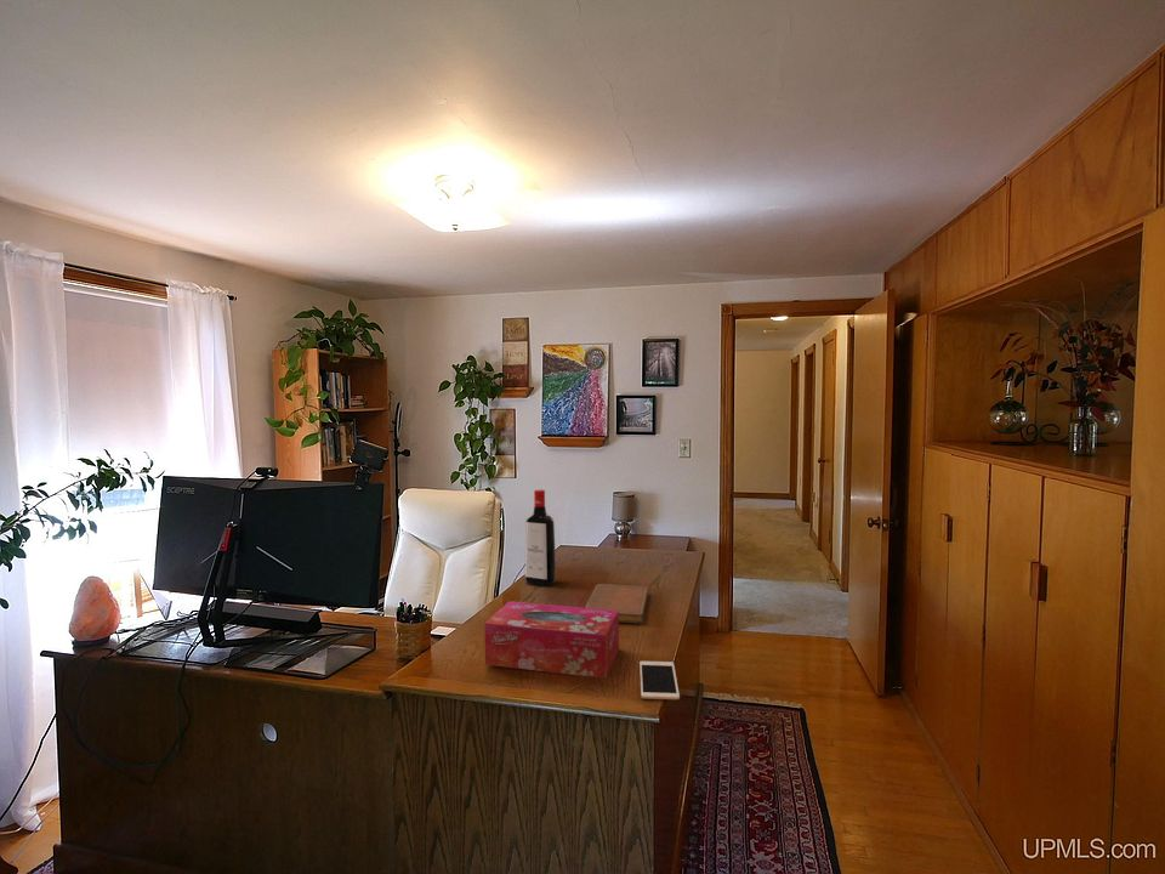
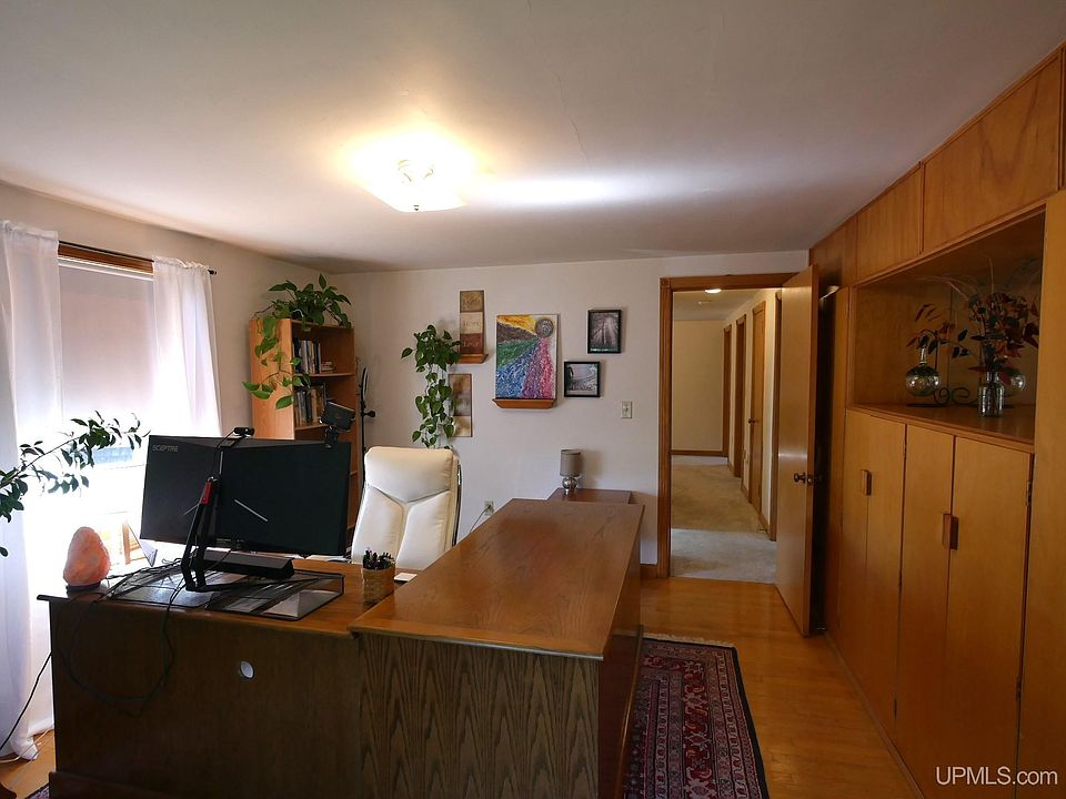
- liquor bottle (540, 537)
- notebook (616, 601)
- cell phone (658, 679)
- tissue box (553, 636)
